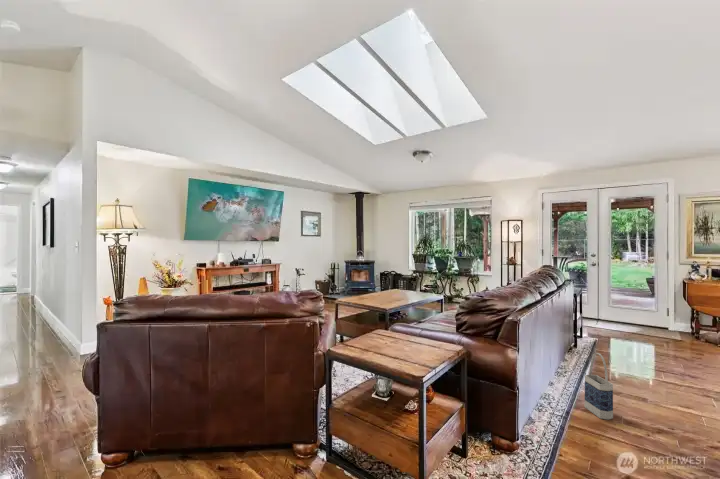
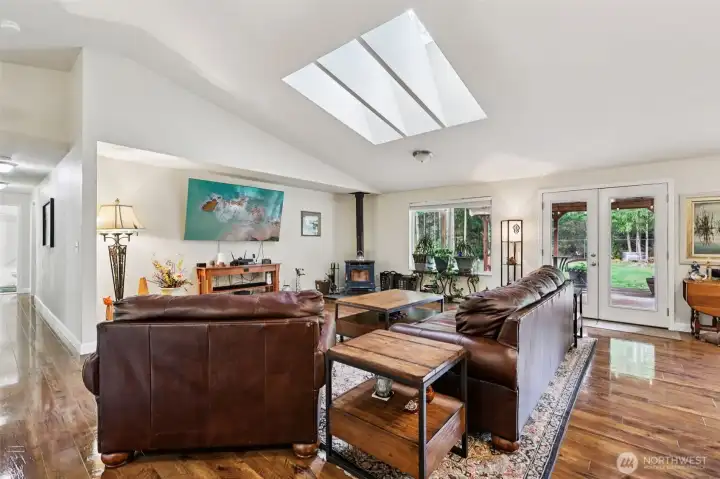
- bag (598, 382)
